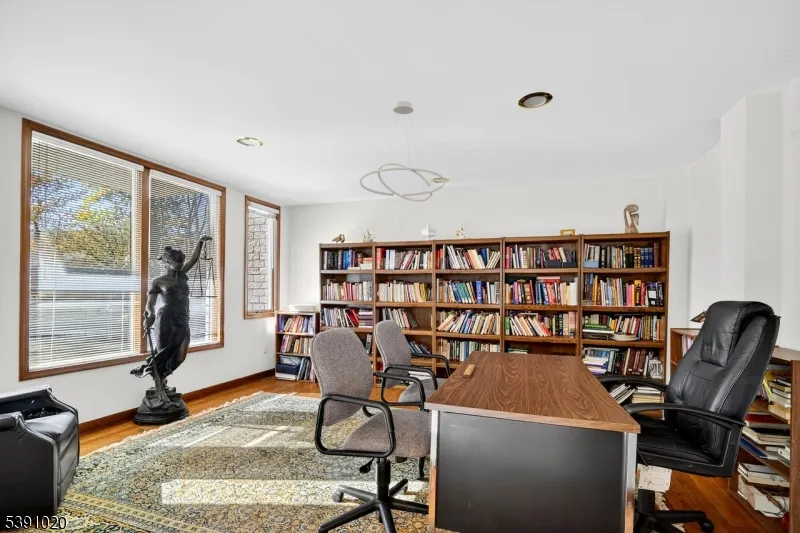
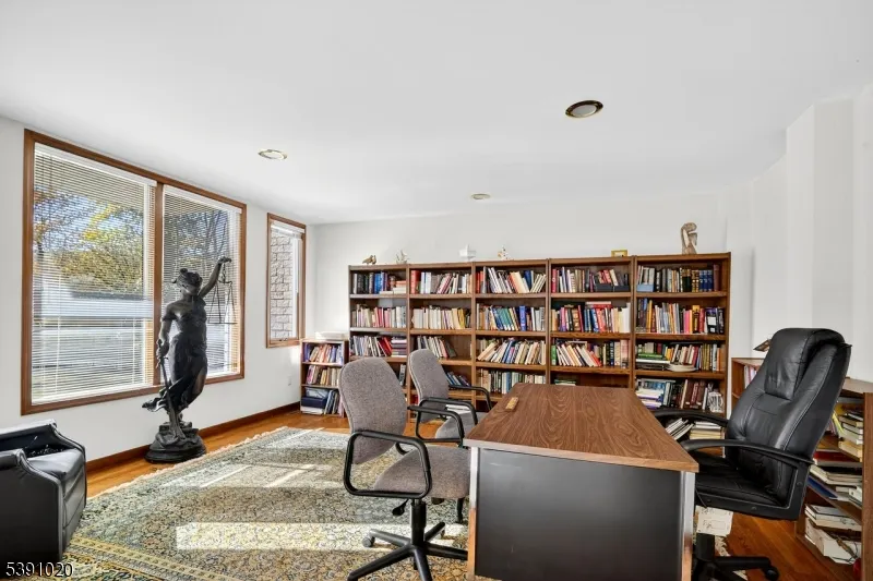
- ceiling light fixture (408, 153)
